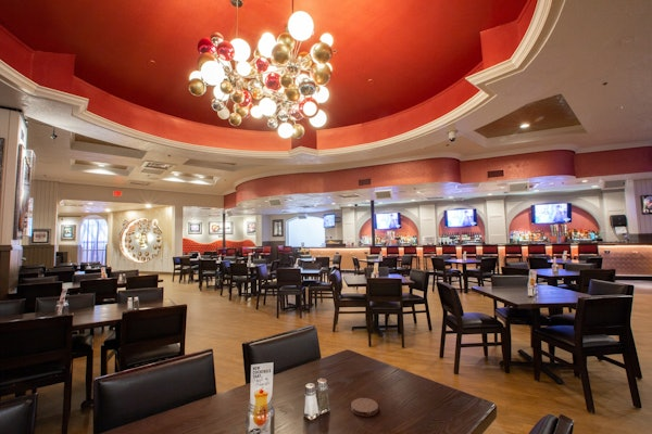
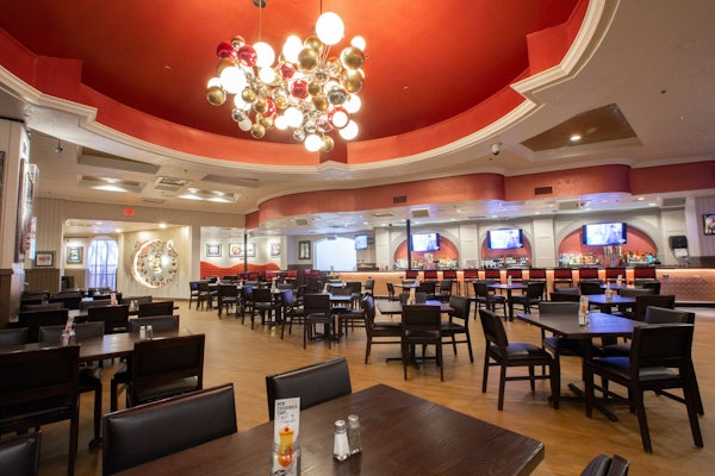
- coaster (364, 406)
